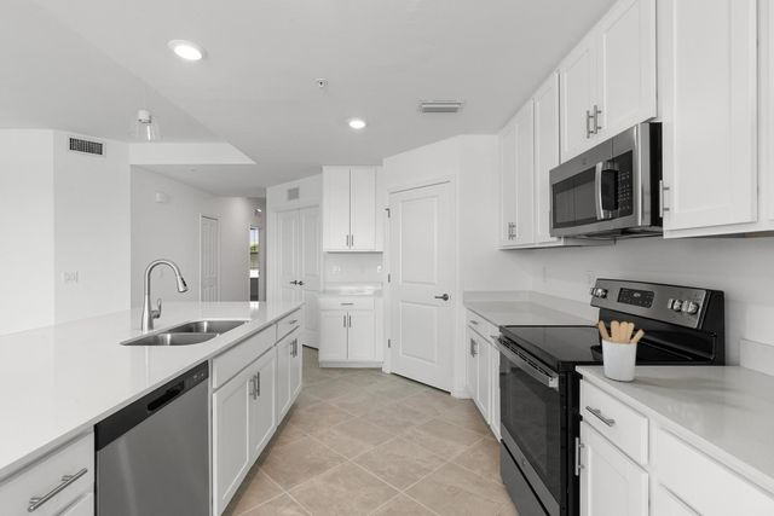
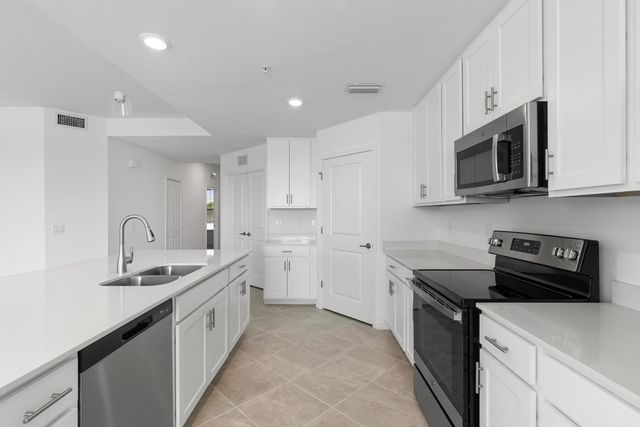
- utensil holder (619, 348)
